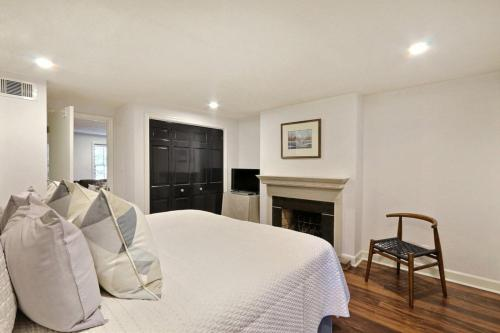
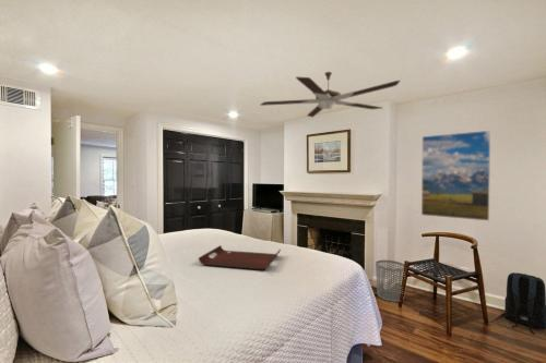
+ waste bin (390, 279)
+ ceiling fan (322, 90)
+ serving tray (241, 256)
+ backpack (524, 298)
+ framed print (453, 176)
